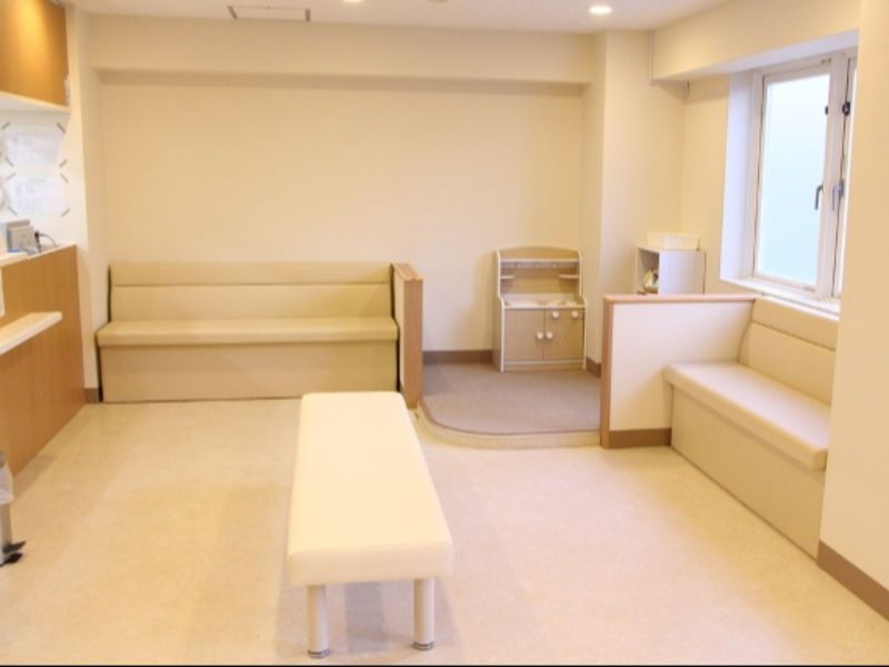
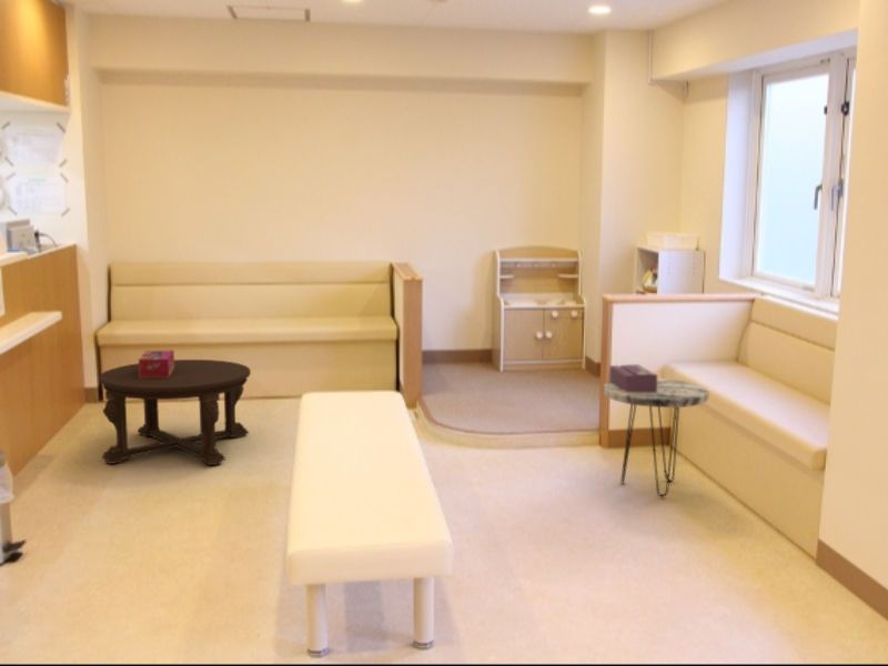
+ coffee table (178, 398)
+ side table (653, 437)
+ tissue box (632, 377)
+ tissue box (157, 363)
